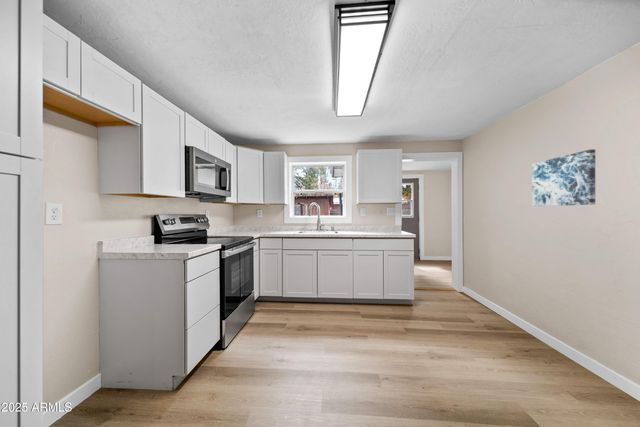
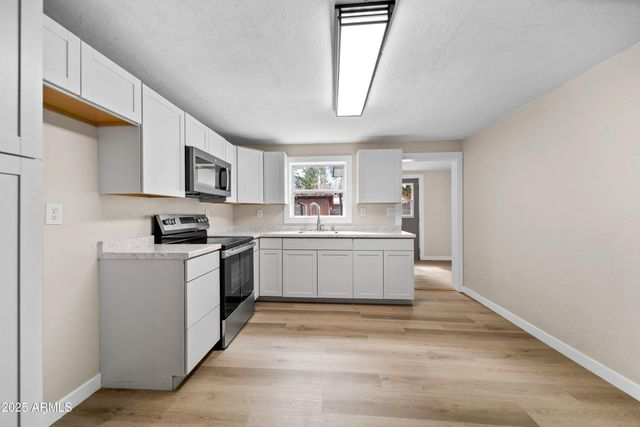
- wall art (559, 181)
